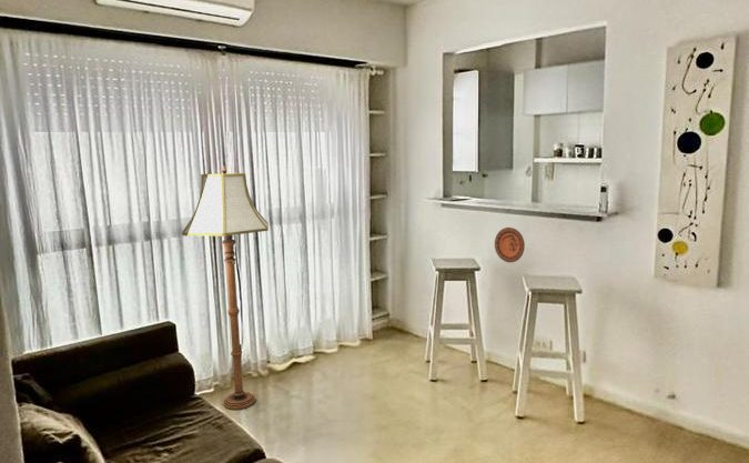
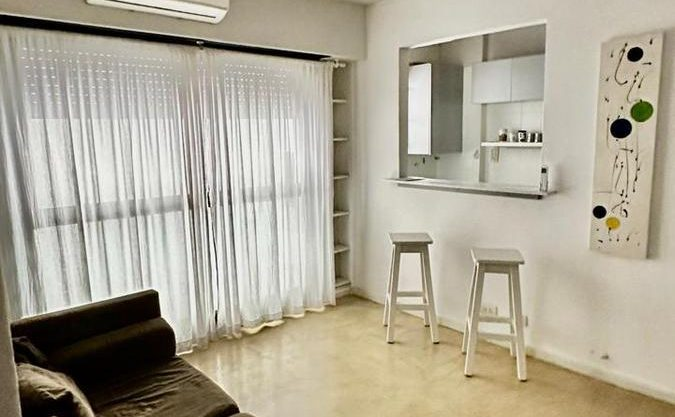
- decorative plate (509, 244)
- floor lamp (231, 286)
